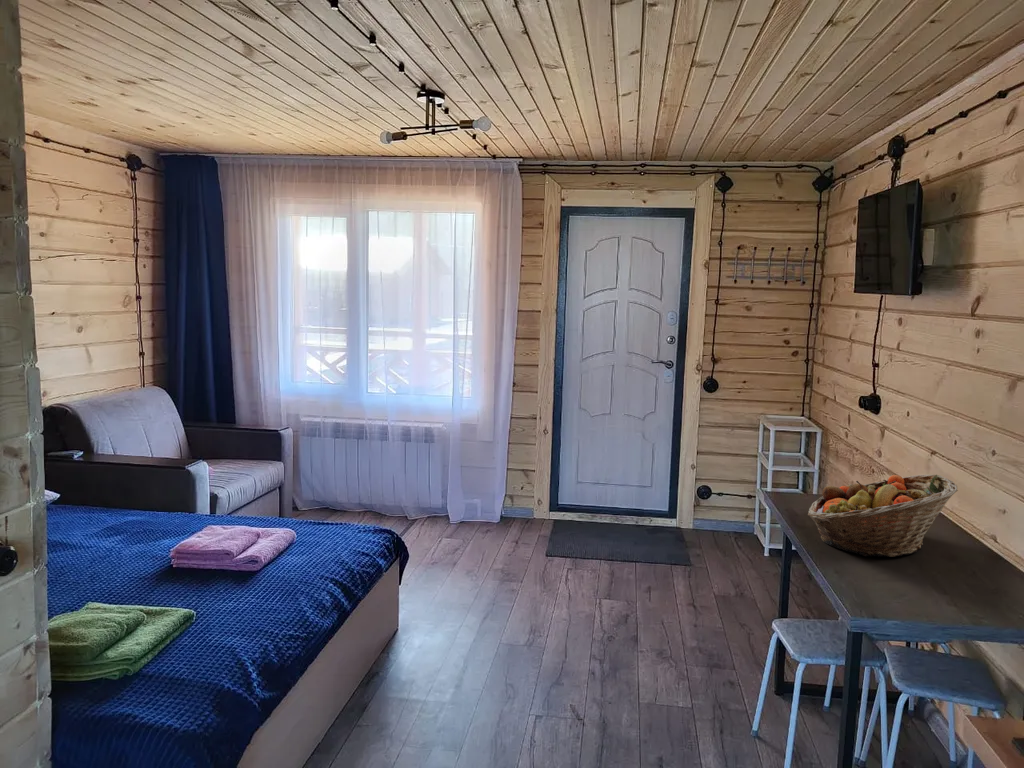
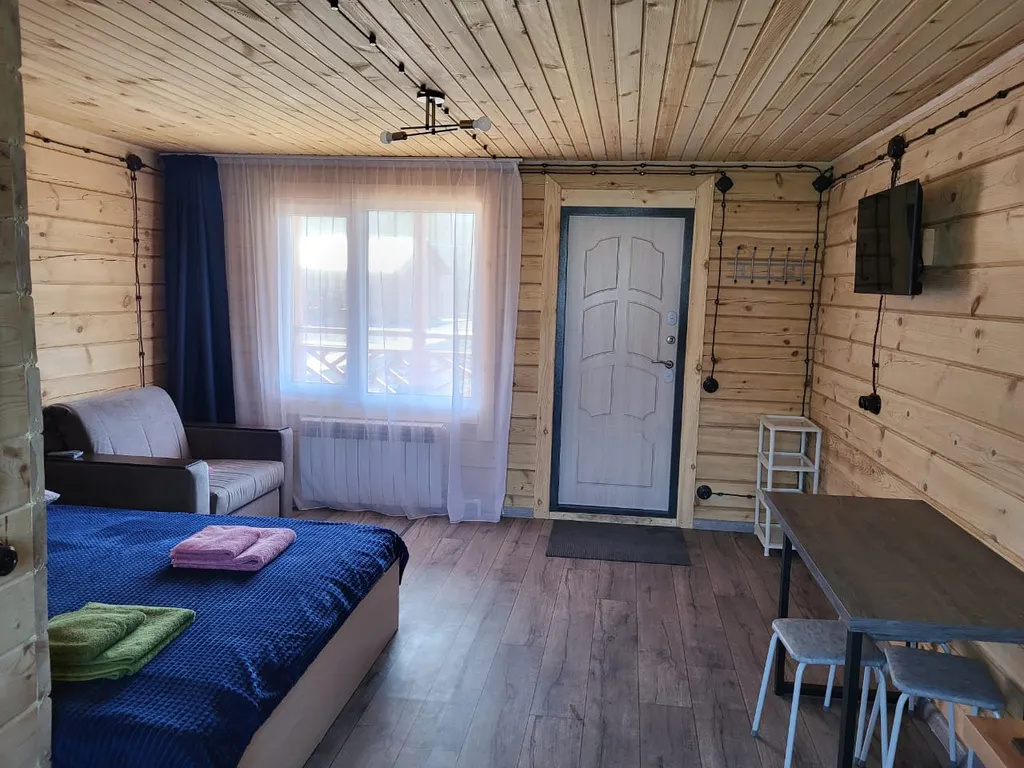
- fruit basket (879, 508)
